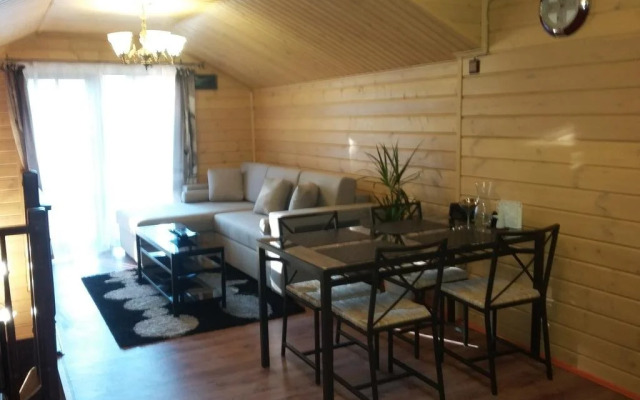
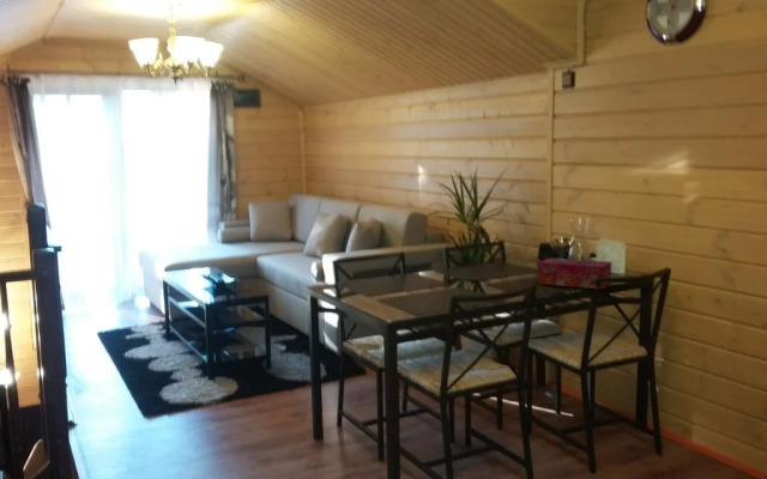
+ tissue box (574, 272)
